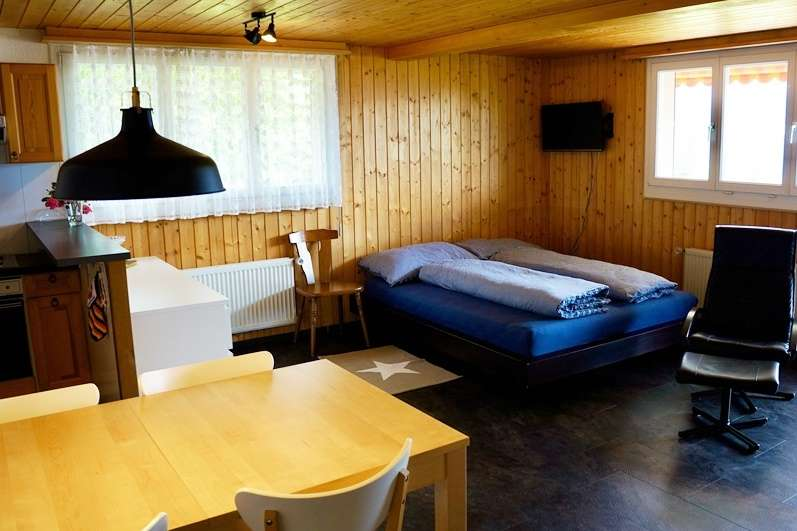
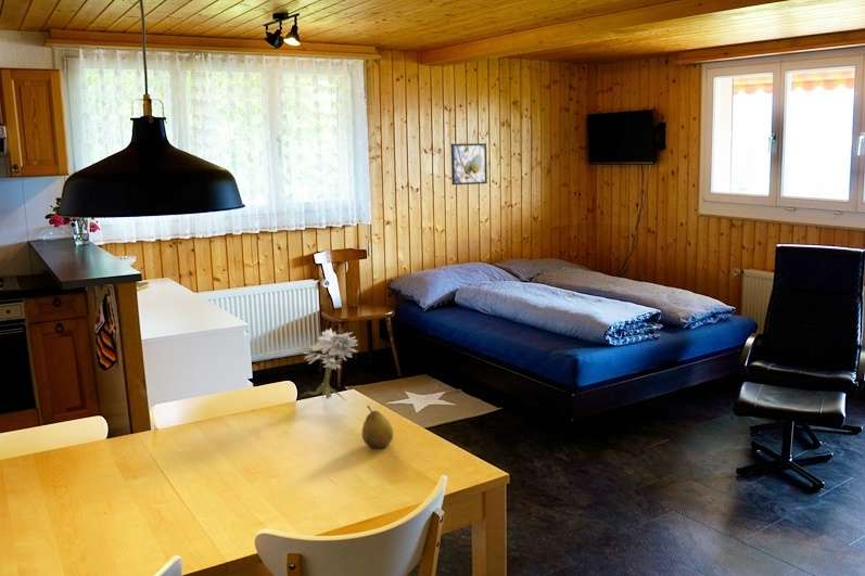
+ bonsai tree (330, 370)
+ fruit (377, 425)
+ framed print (469, 164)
